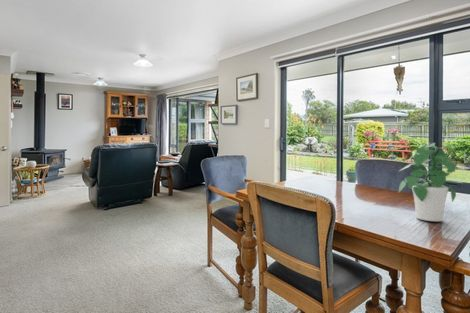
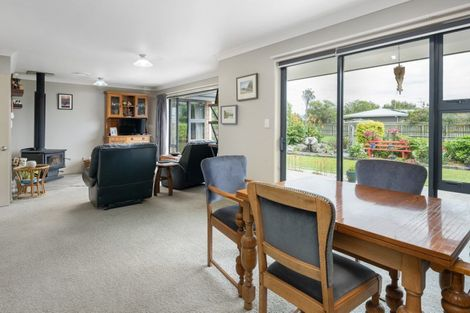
- potted plant (431, 179)
